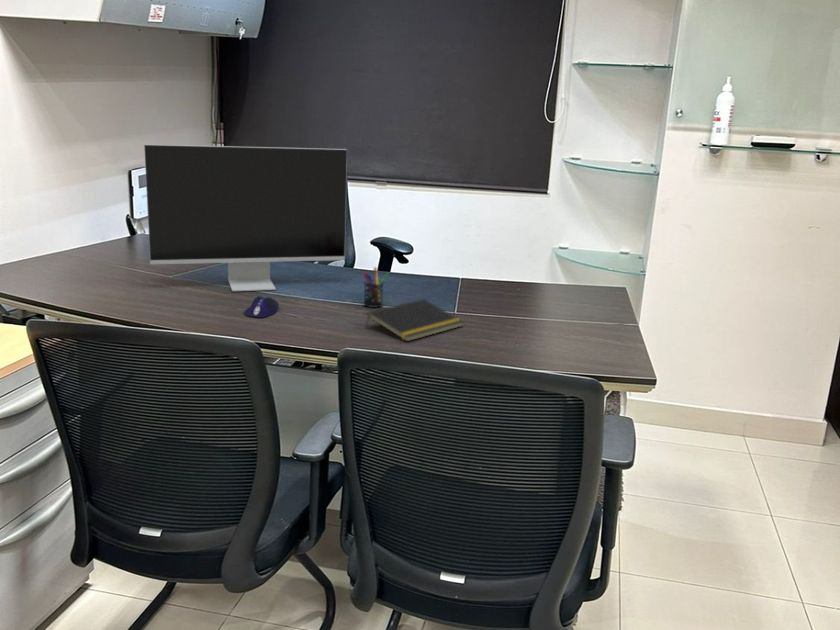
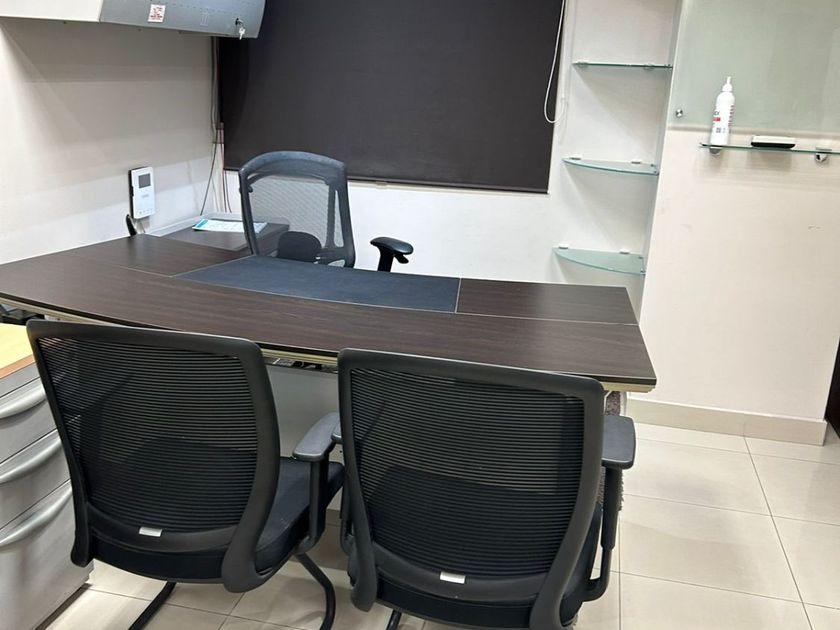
- computer mouse (262, 303)
- pen holder (376, 285)
- monitor (250, 217)
- notepad (415, 319)
